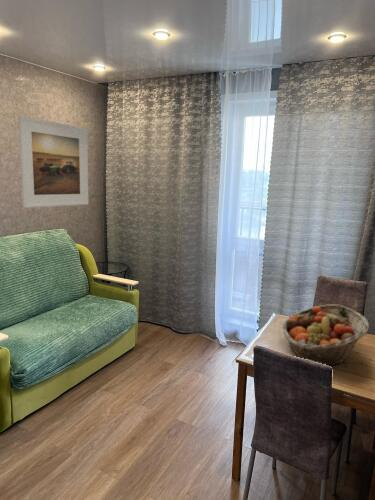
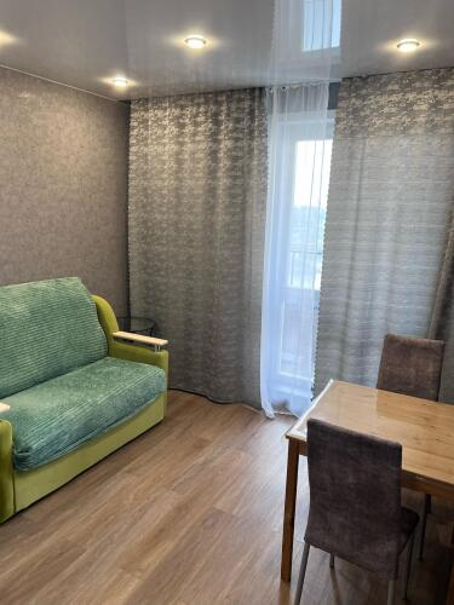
- fruit basket (322, 331)
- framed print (57, 165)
